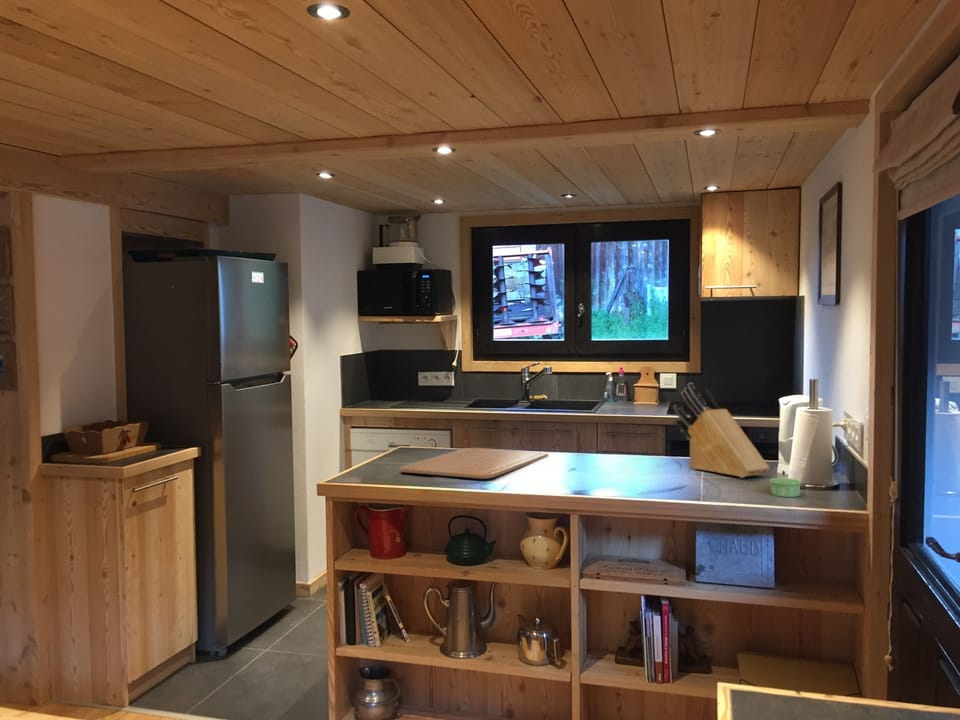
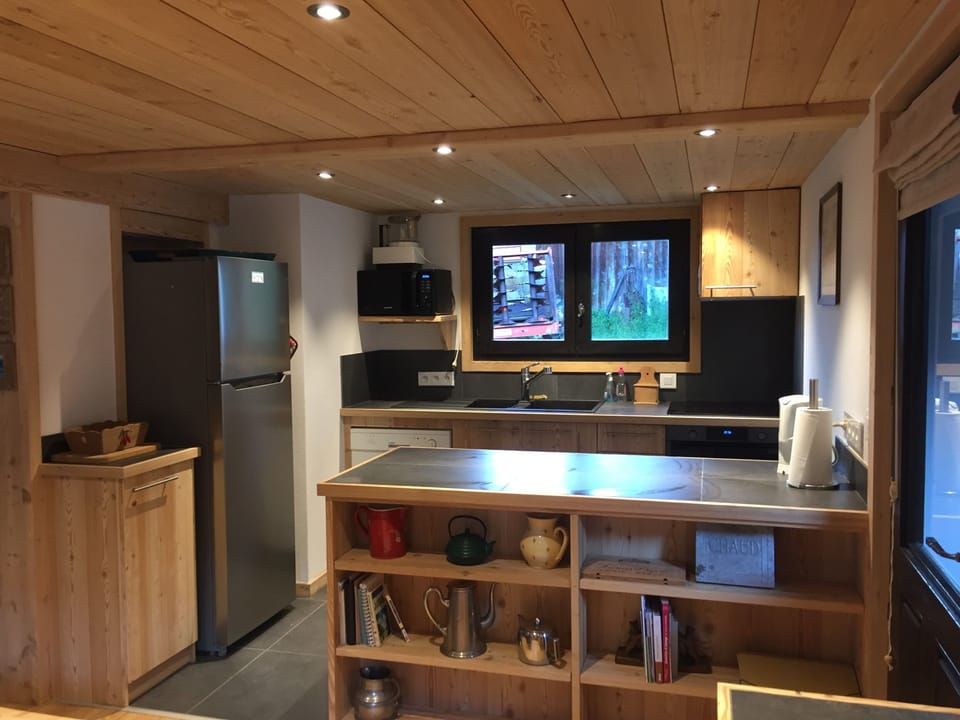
- ramekin (785, 487)
- knife block (718, 427)
- chopping board (477, 461)
